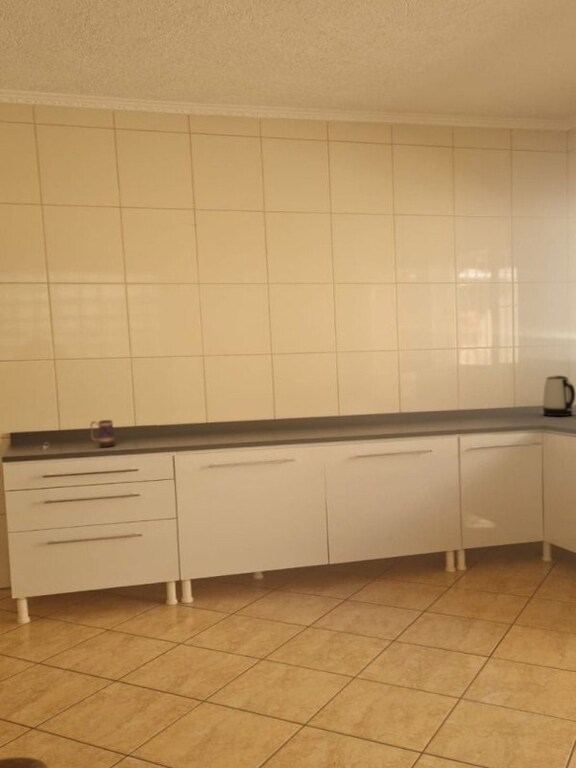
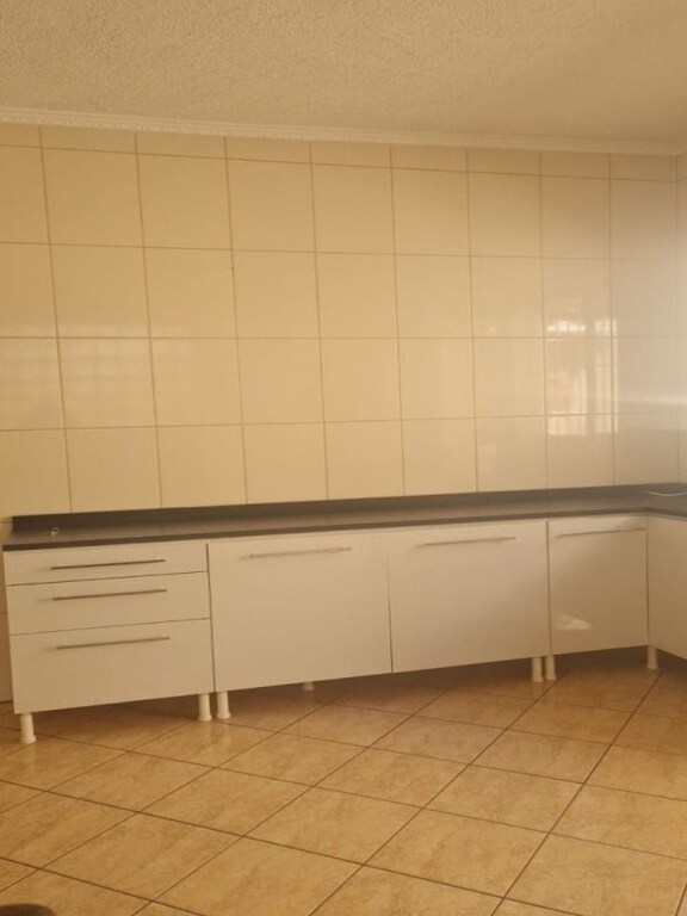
- mug (102, 433)
- kettle (560, 395)
